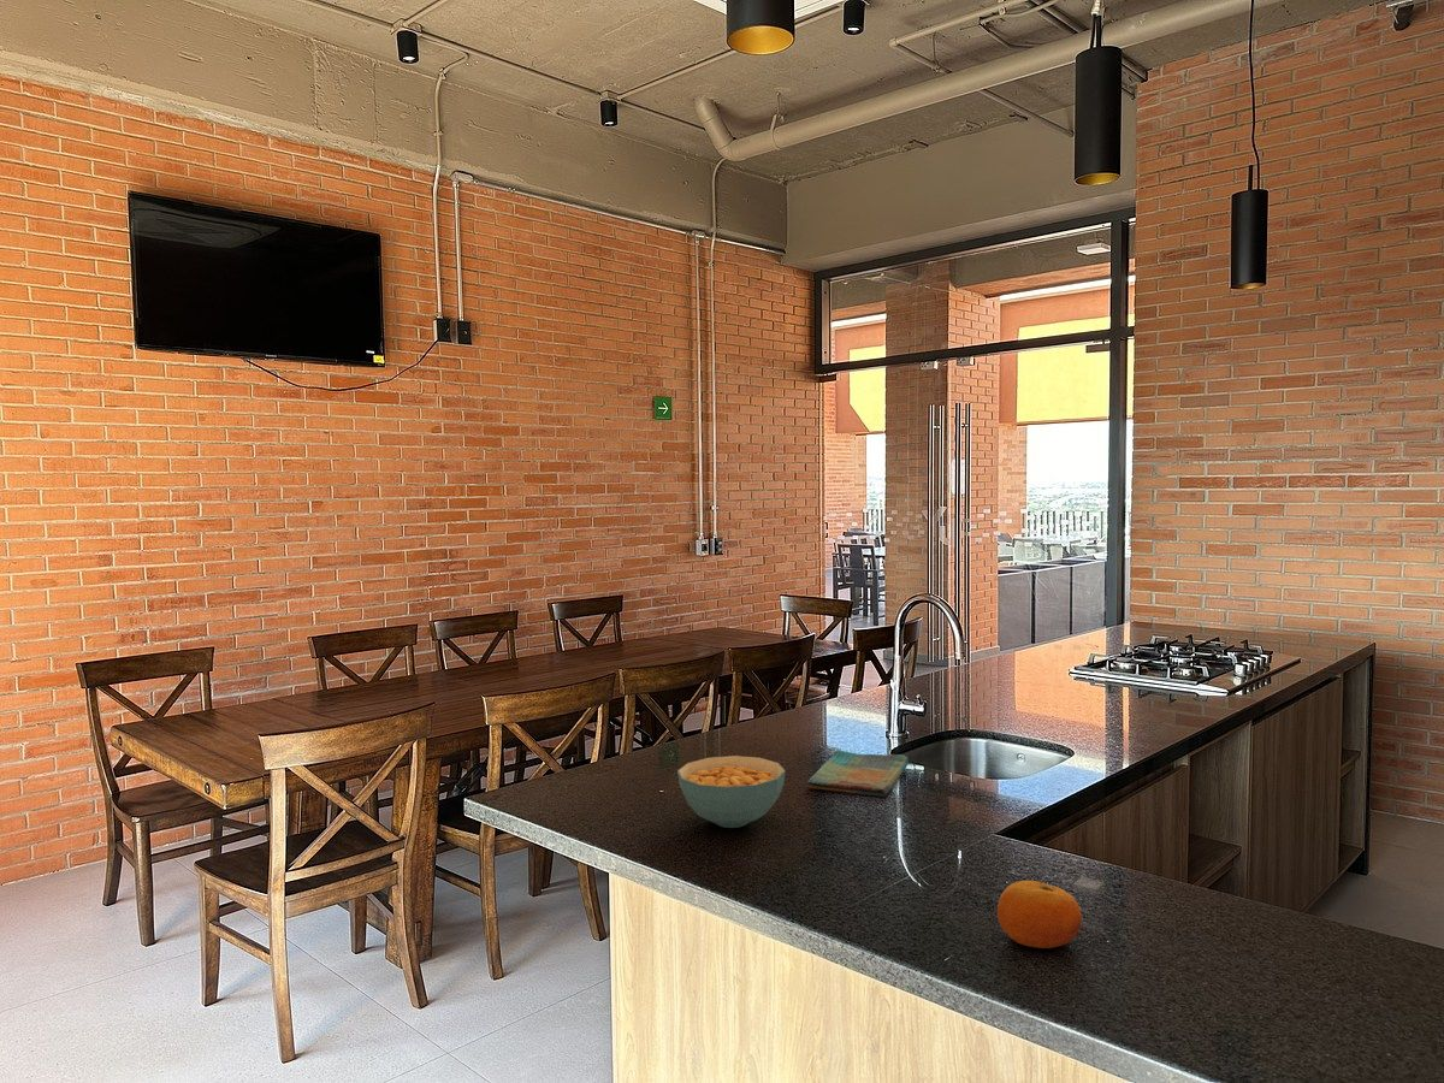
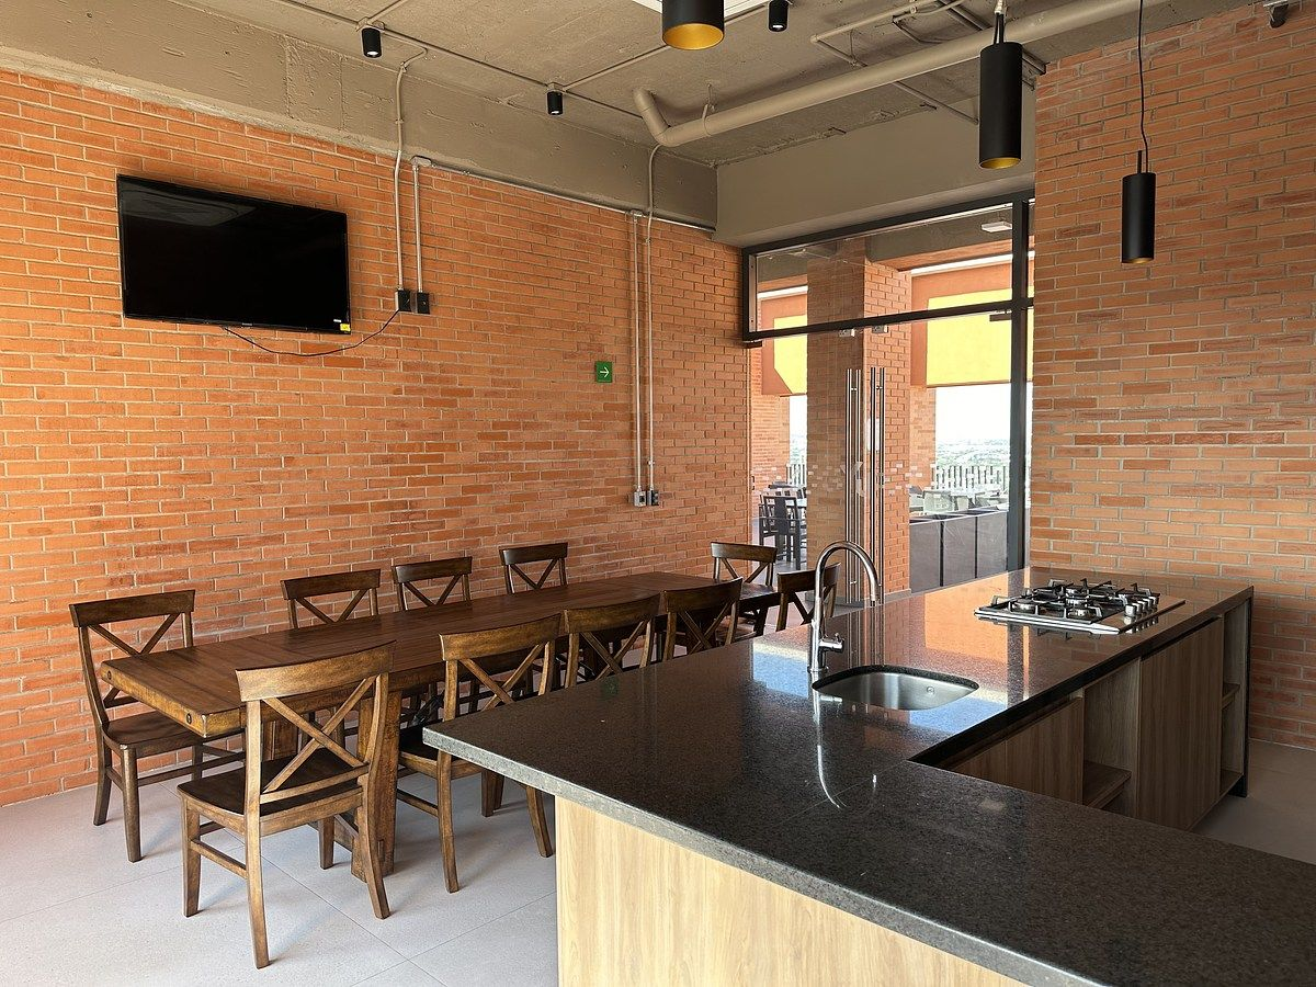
- dish towel (859, 771)
- fruit (1038, 913)
- cereal bowl (732, 795)
